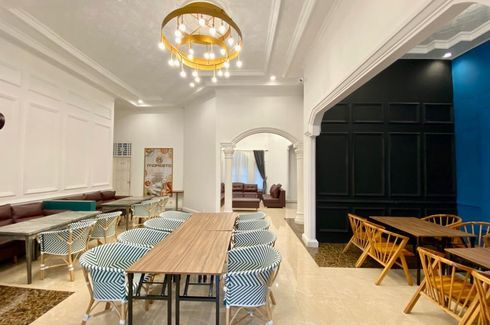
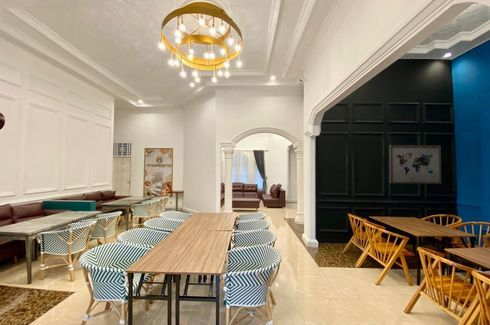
+ wall art (415, 164)
